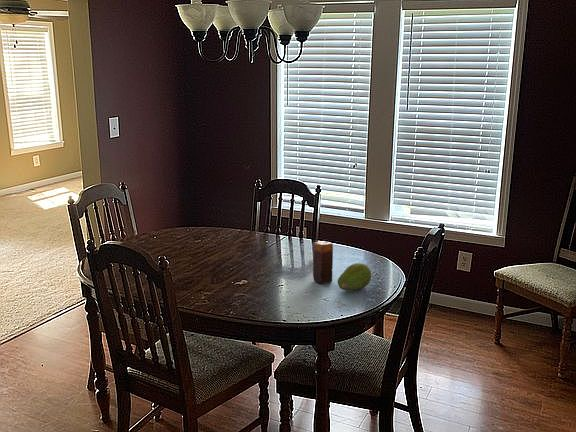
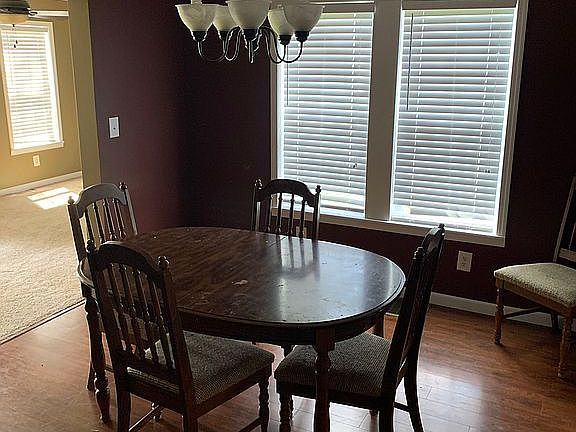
- fruit (354, 276)
- candle (322, 261)
